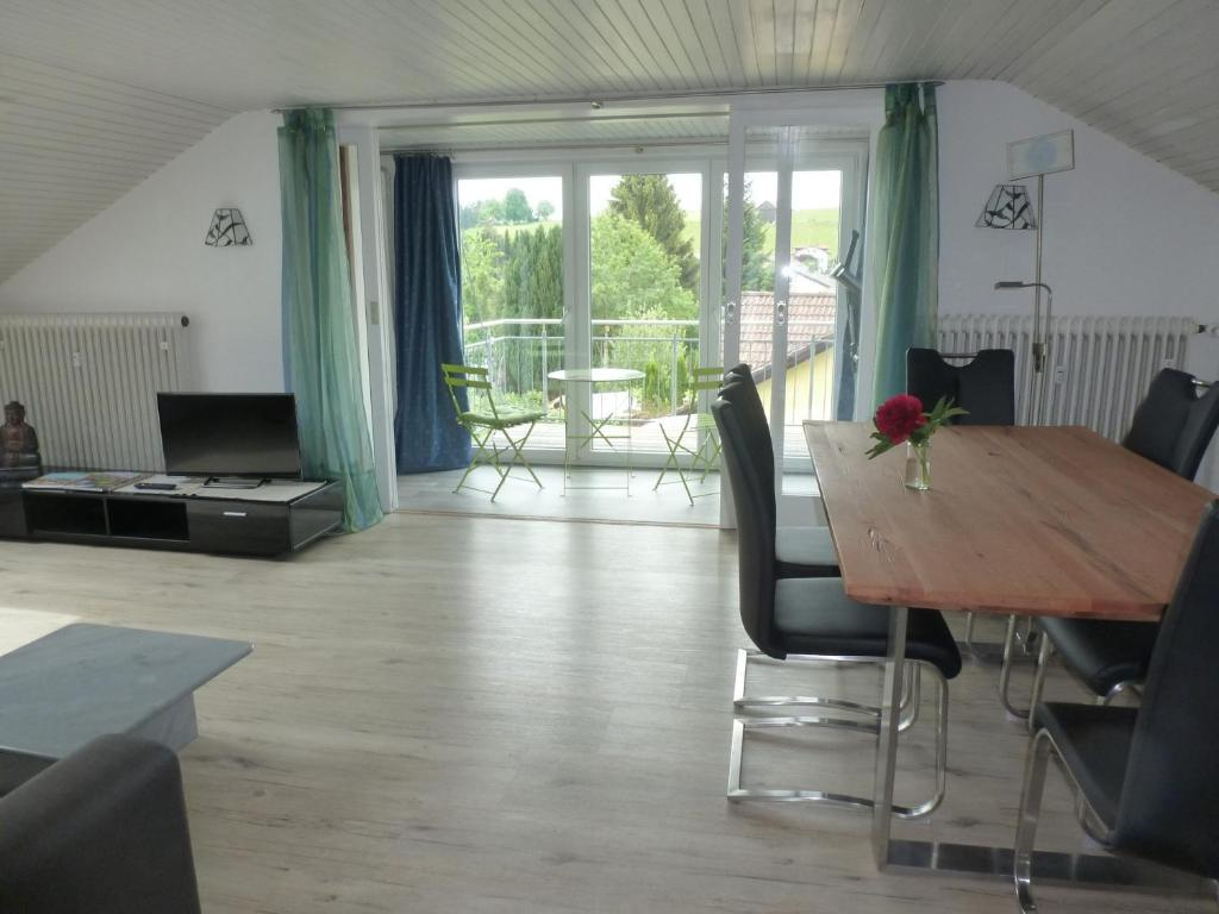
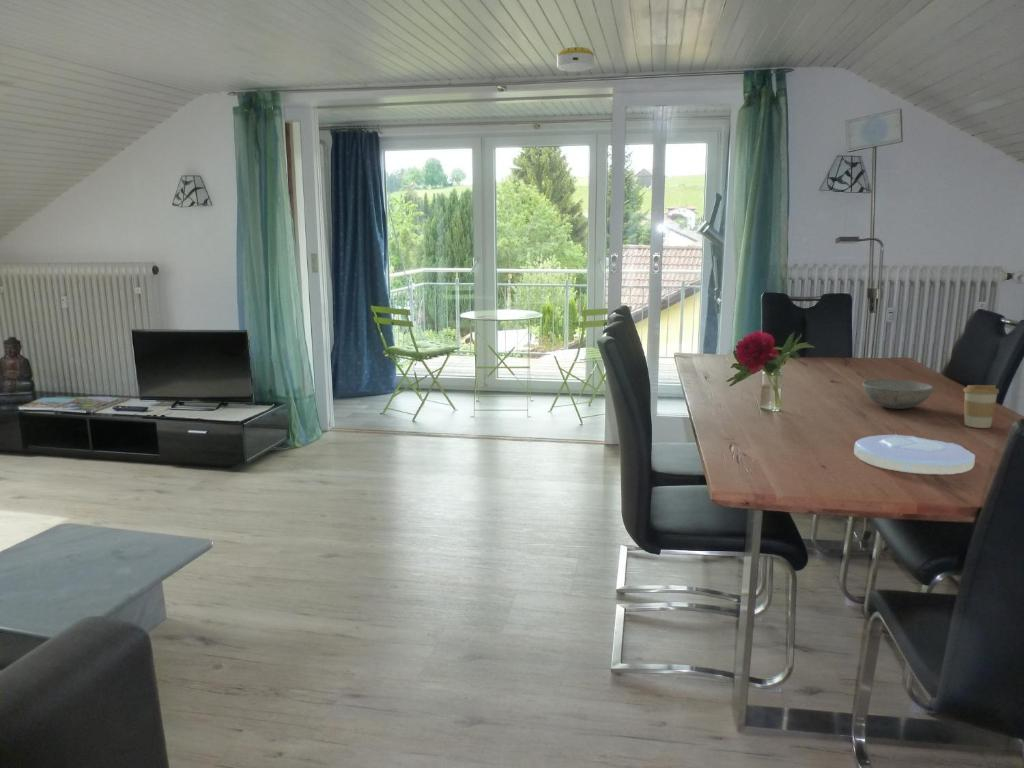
+ bowl (896, 395)
+ coffee cup (979, 404)
+ plate (912, 450)
+ smoke detector (575, 59)
